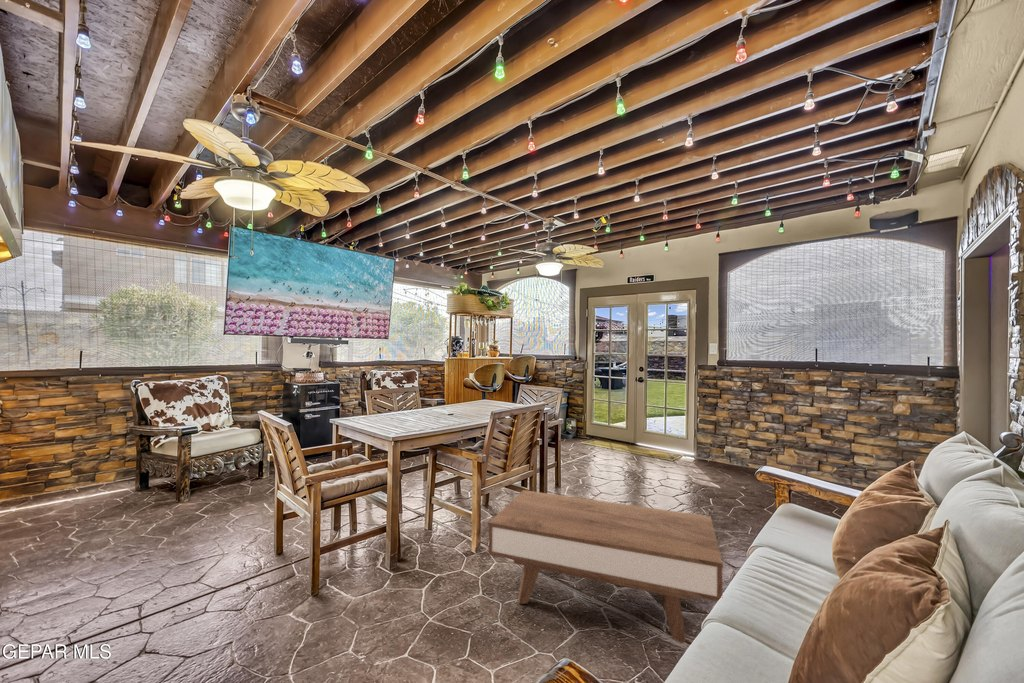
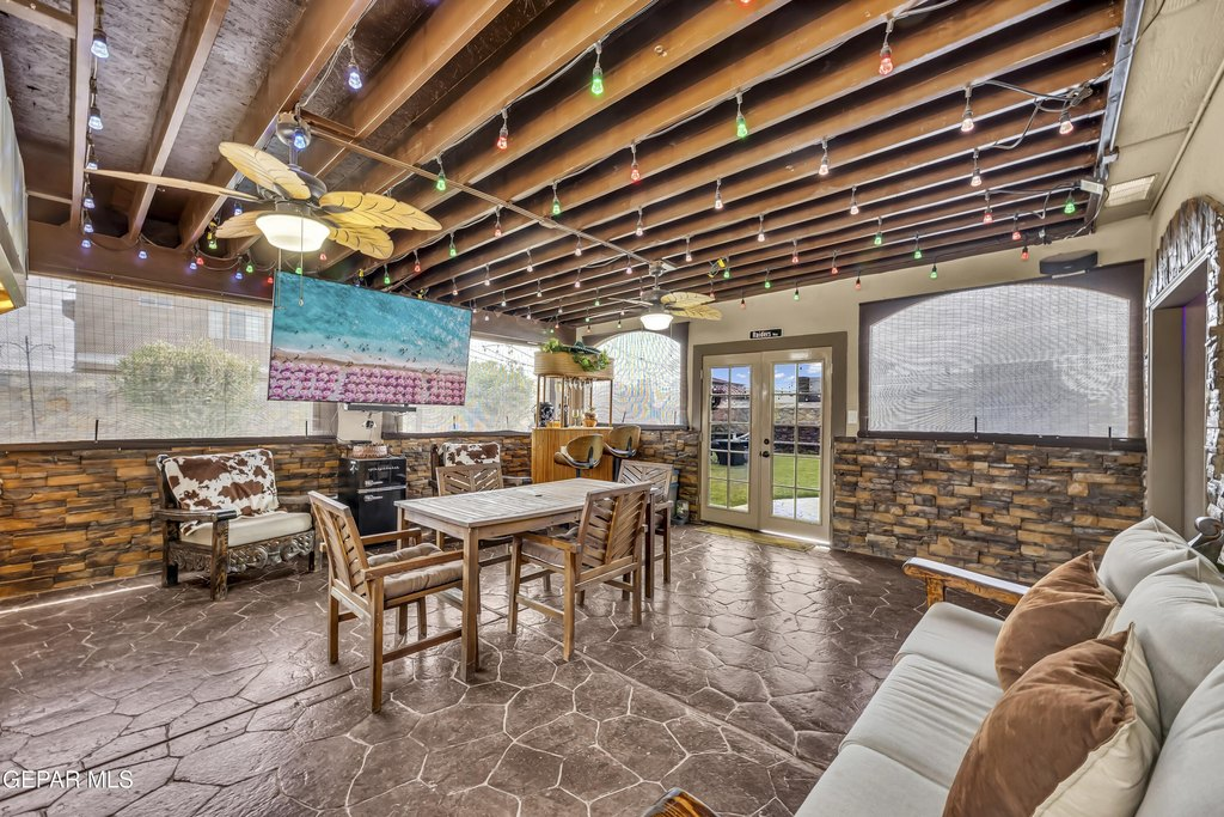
- coffee table (602, 556)
